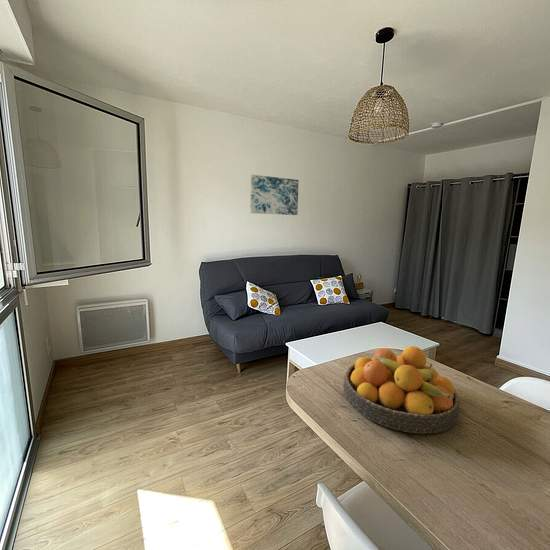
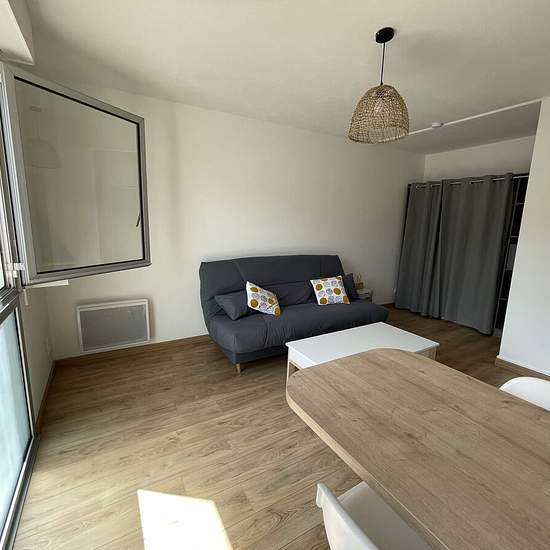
- fruit bowl (398, 376)
- wall art (275, 196)
